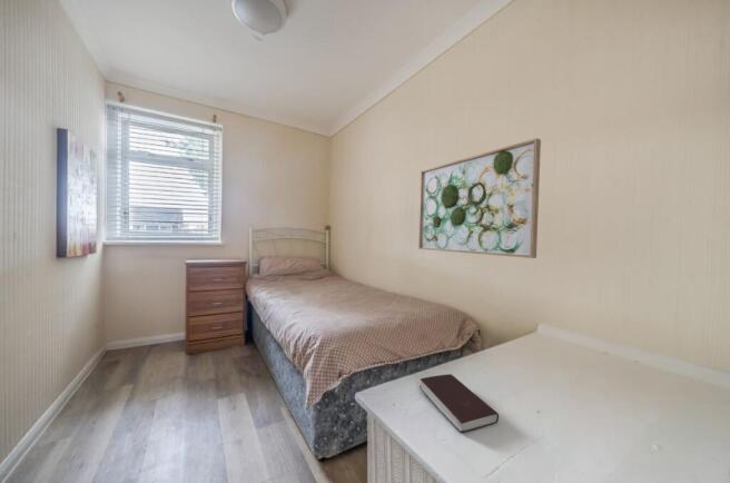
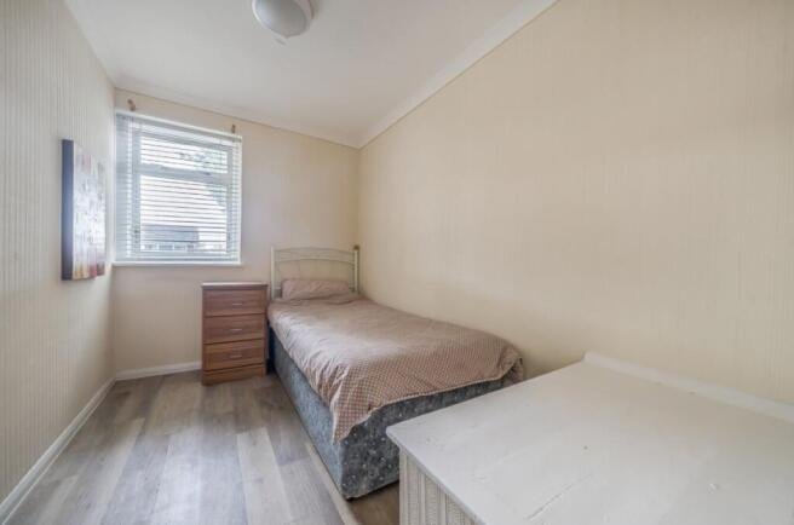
- book (455, 398)
- wall art (465, 205)
